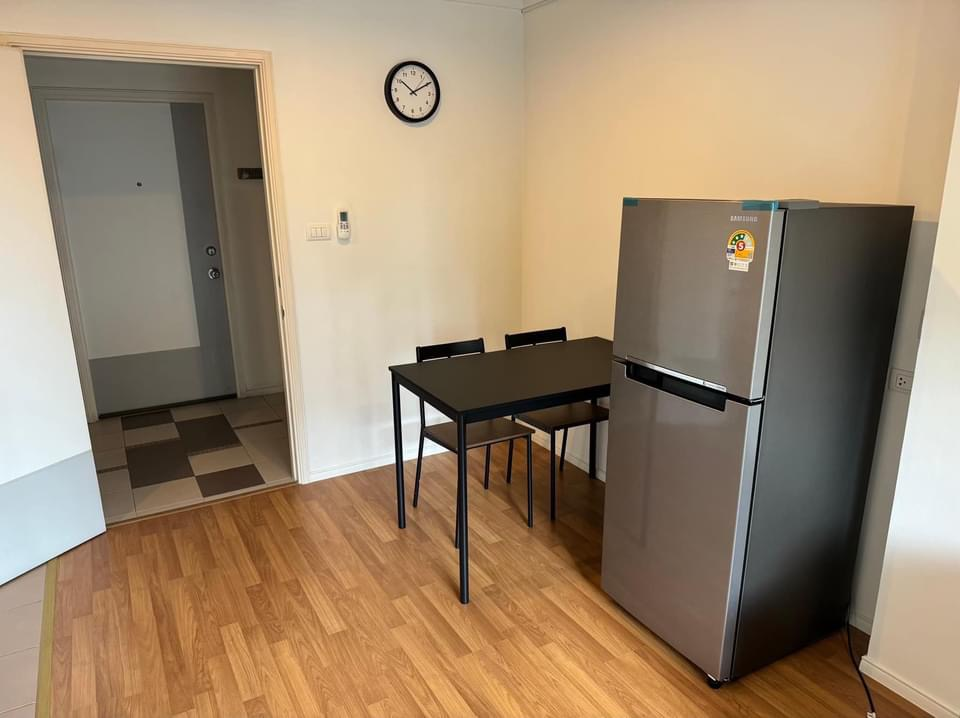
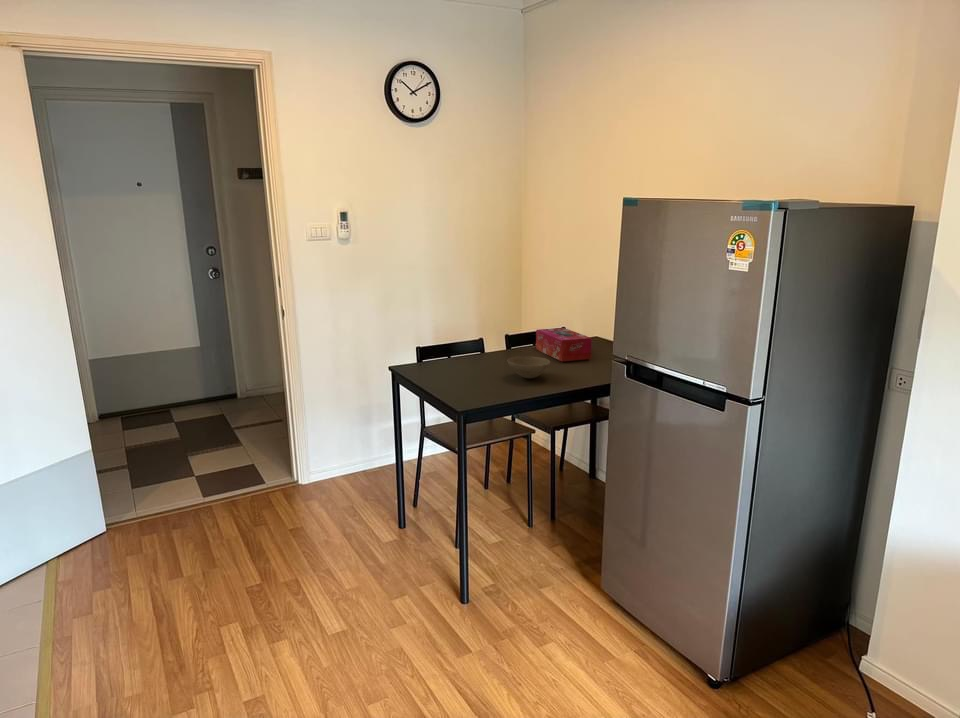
+ tissue box (562, 343)
+ bowl (528, 369)
